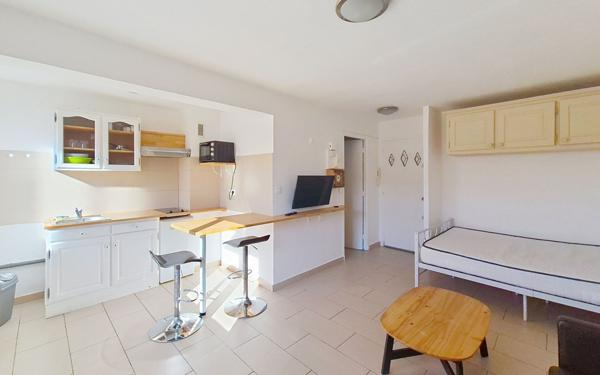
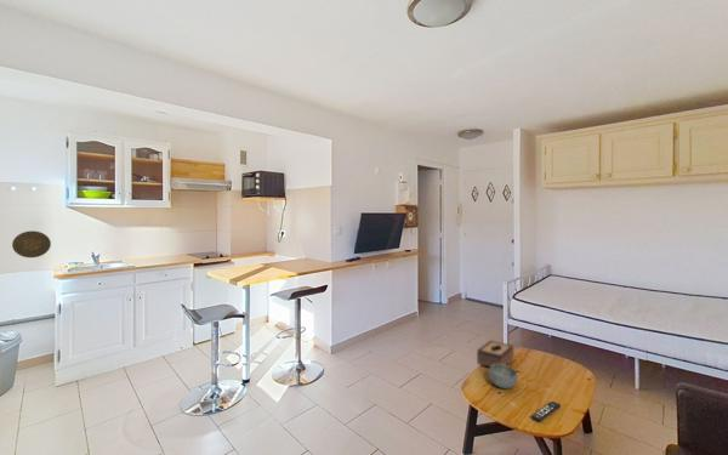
+ tissue box (495, 354)
+ decorative plate (32, 244)
+ remote control (546, 410)
+ bowl (502, 377)
